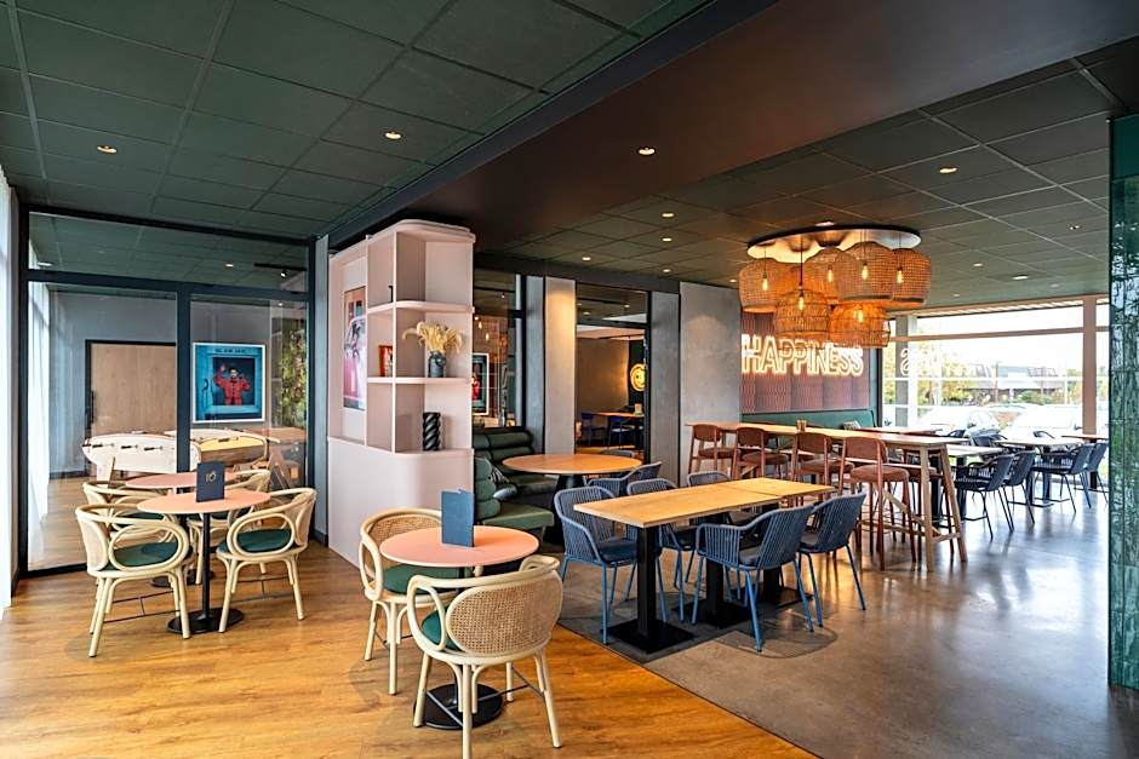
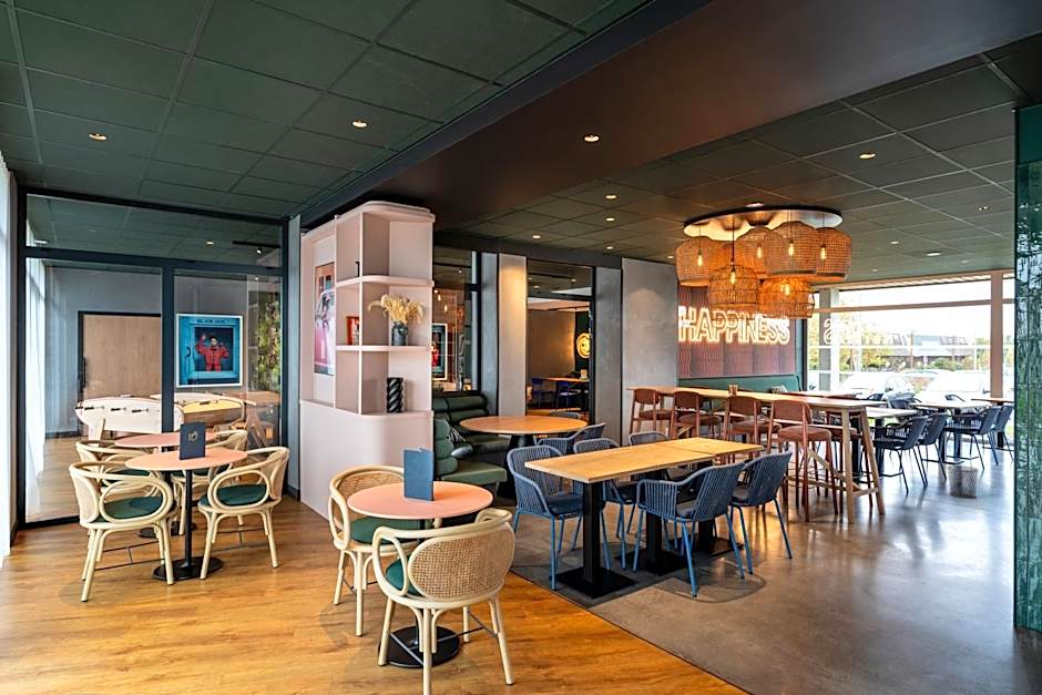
+ waste bin (962, 481)
